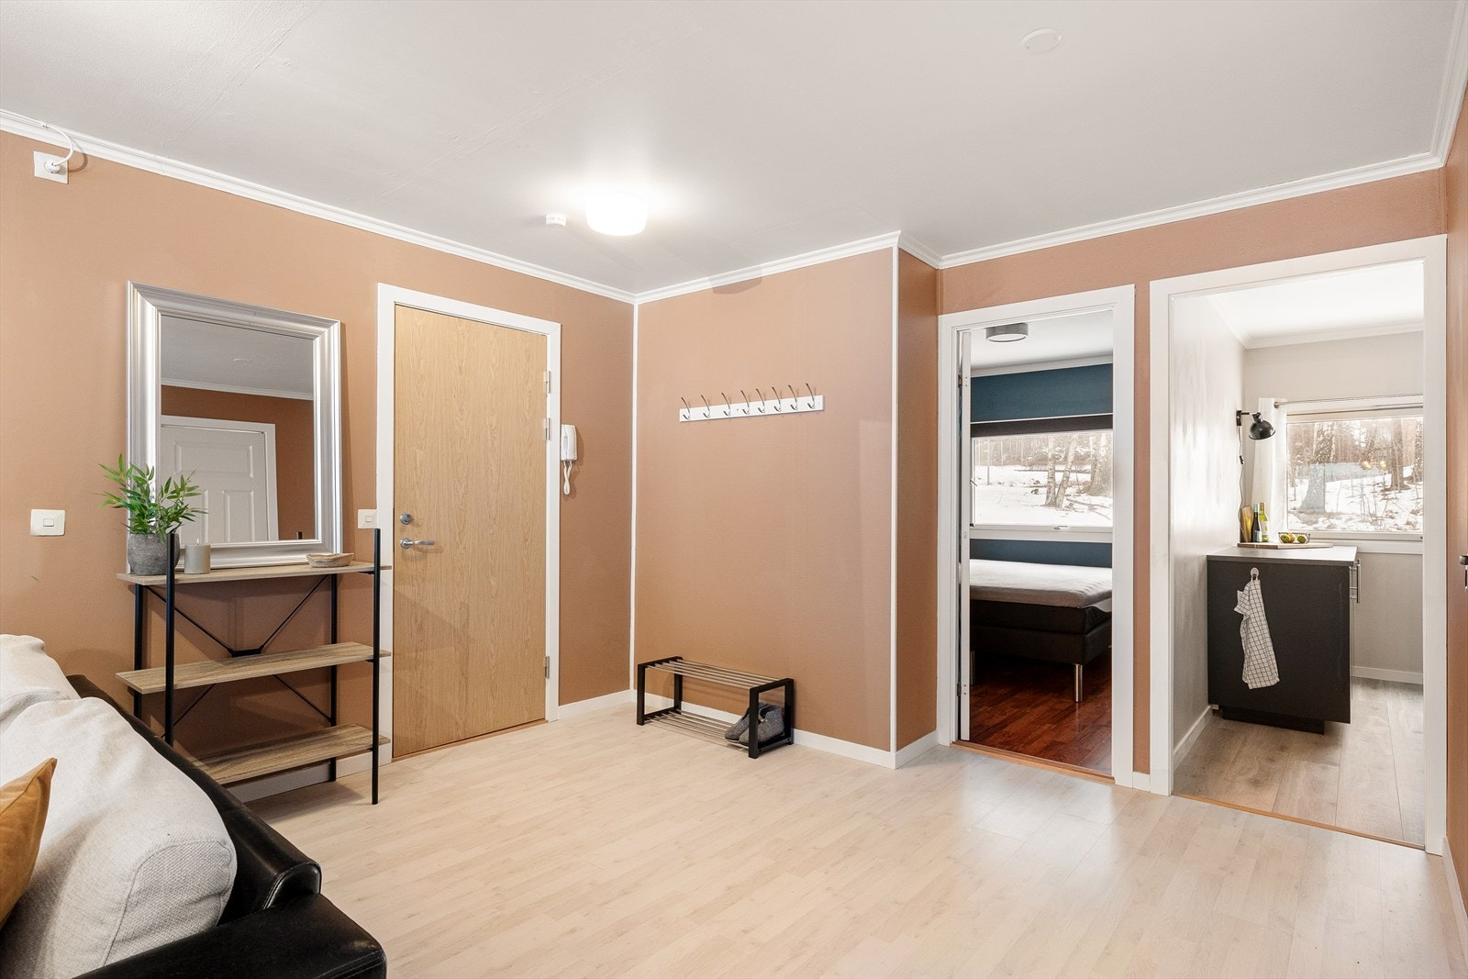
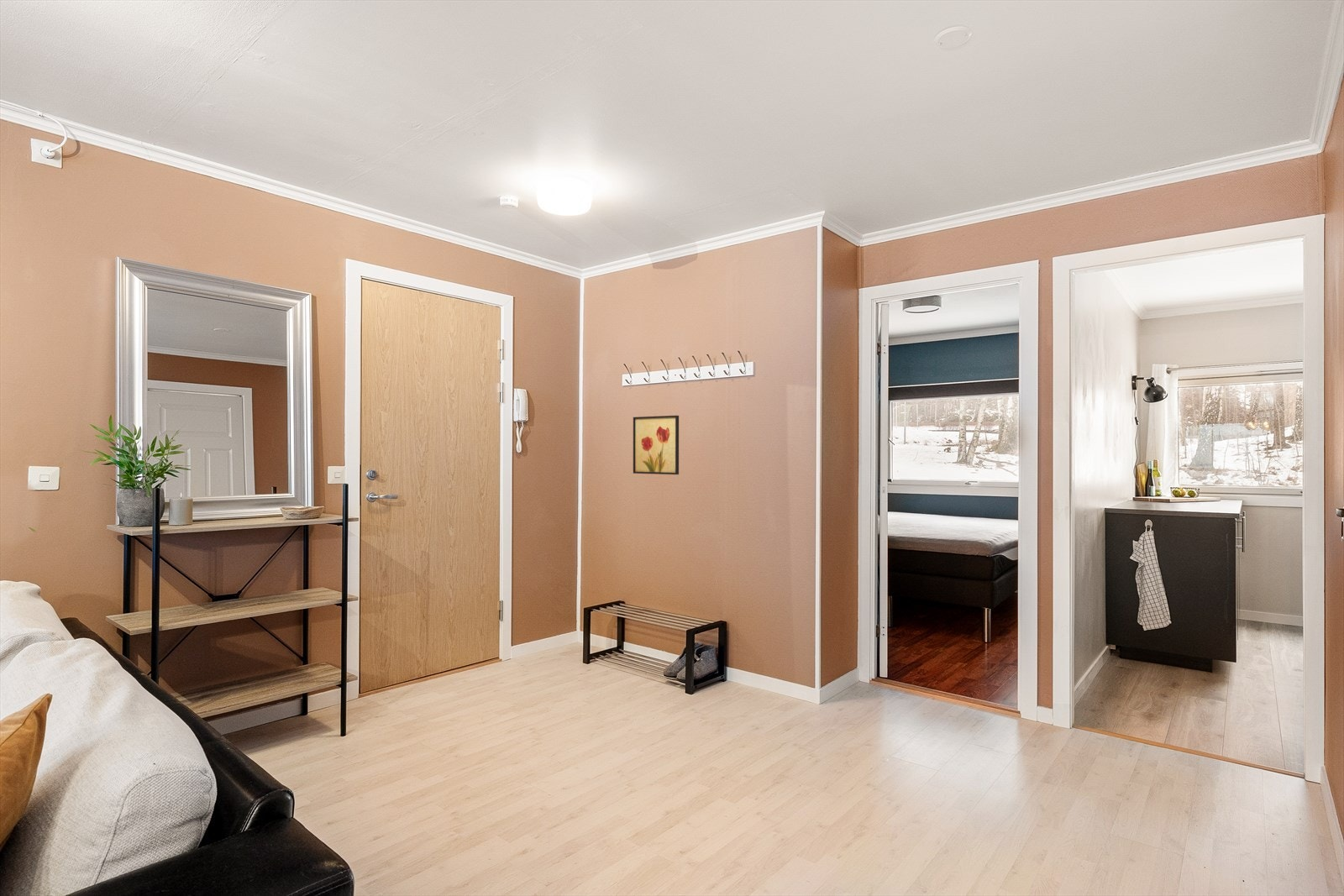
+ wall art (656, 445)
